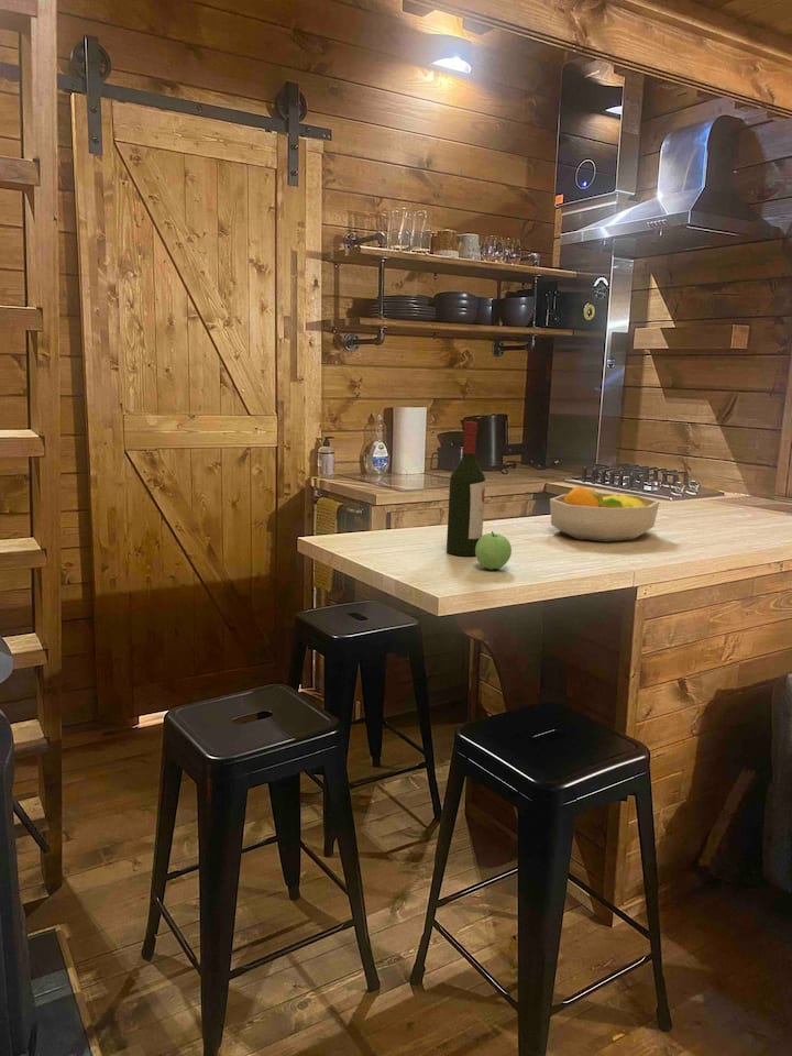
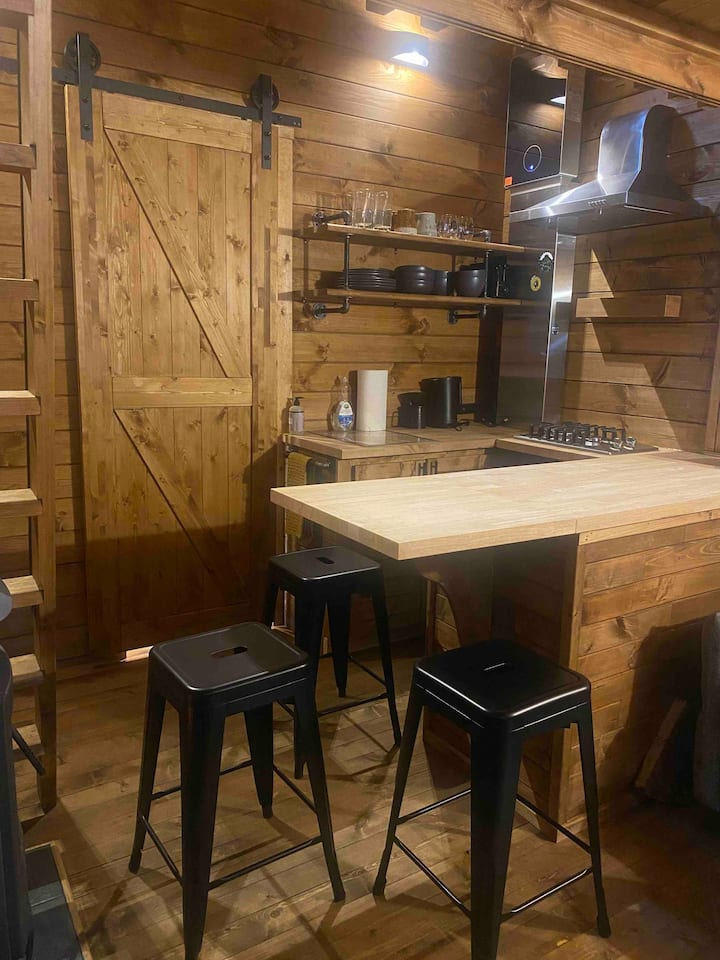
- wine bottle (466, 487)
- fruit bowl (604, 509)
- apple (493, 550)
